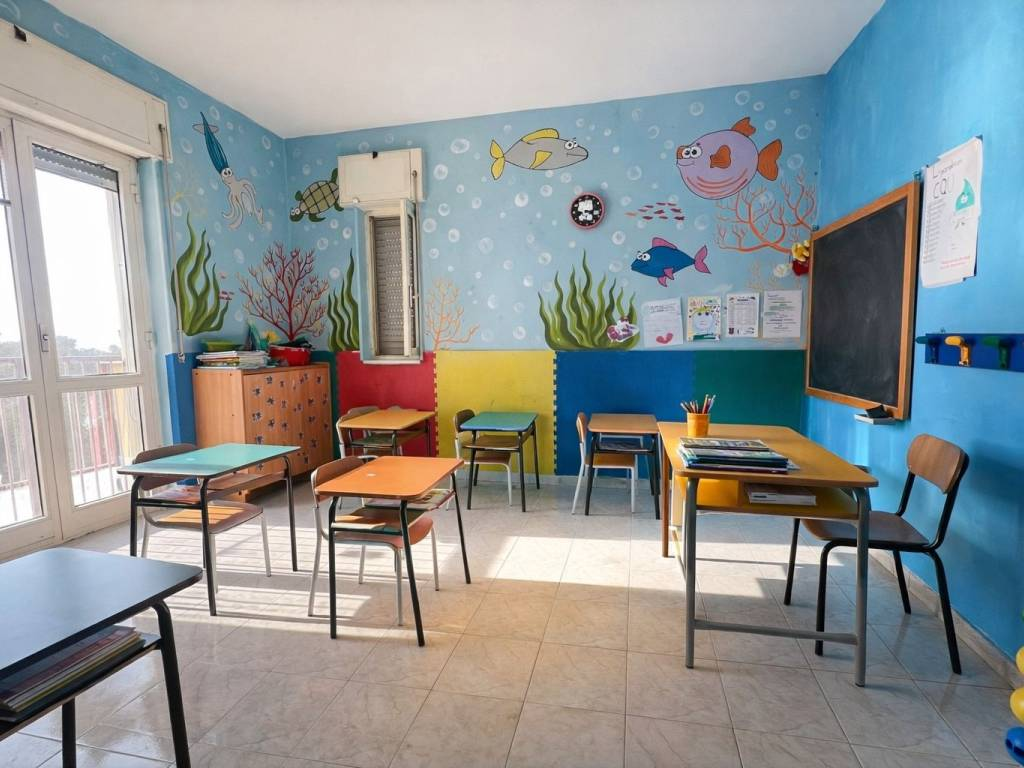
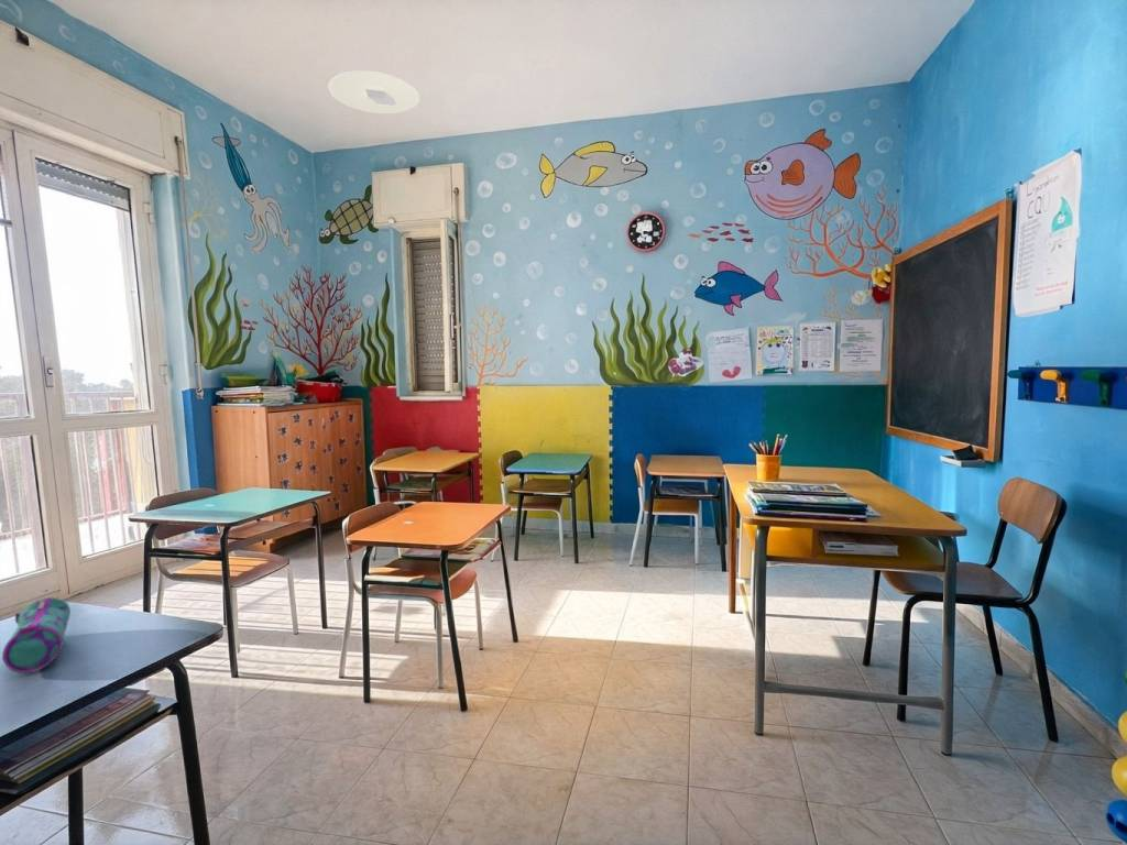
+ ceiling light (374, 89)
+ pencil case (39, 632)
